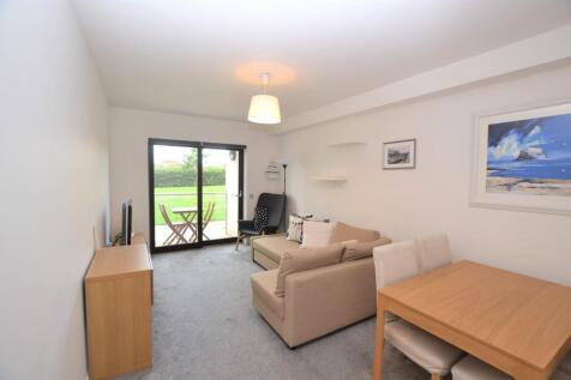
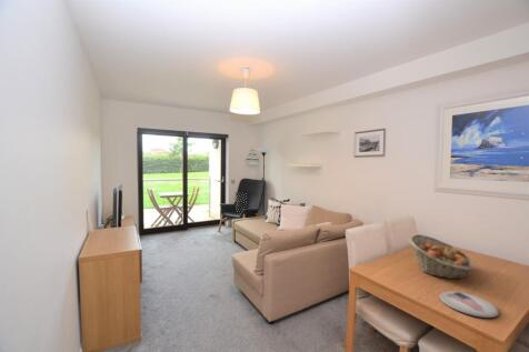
+ fruit basket (438, 254)
+ plate (467, 302)
